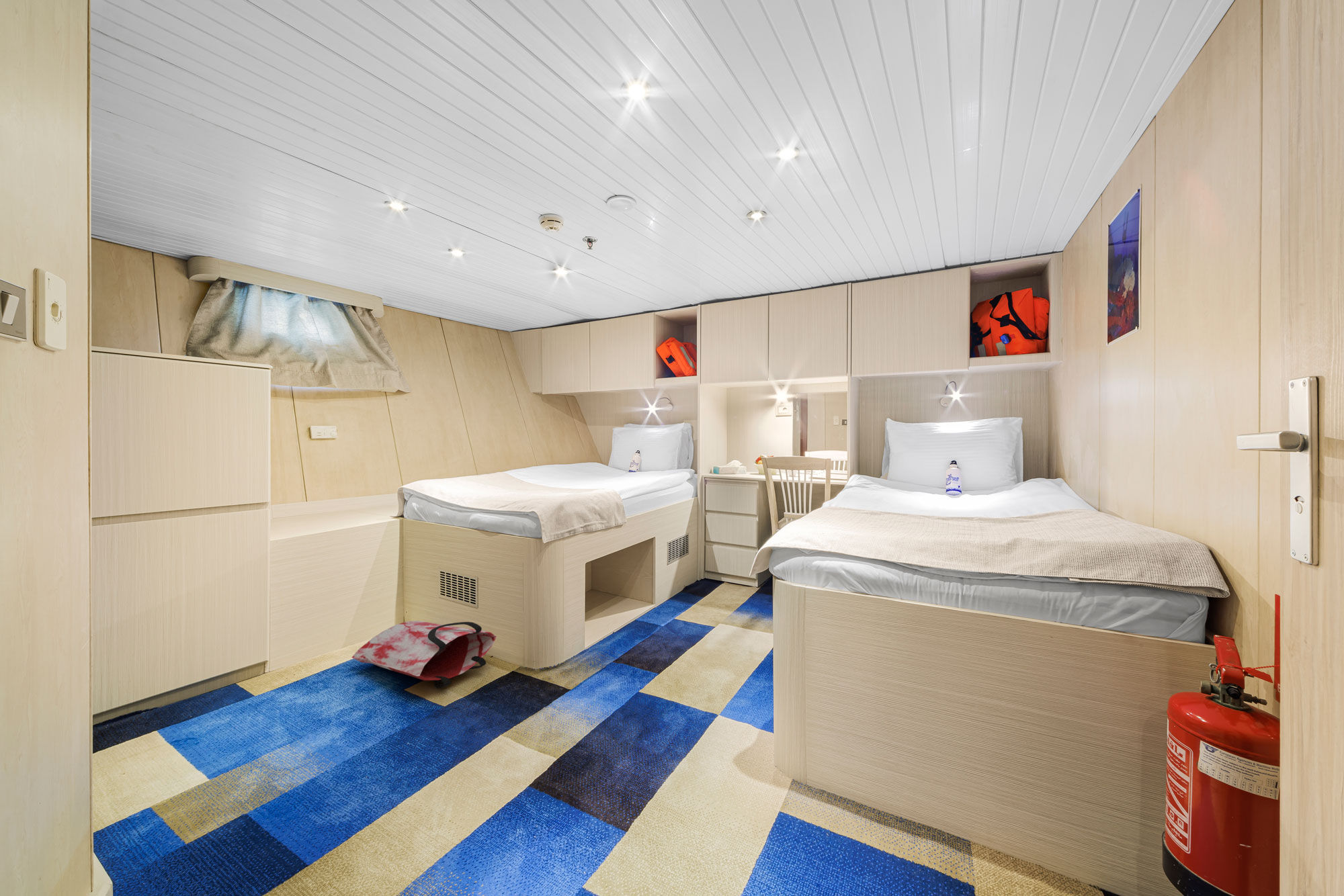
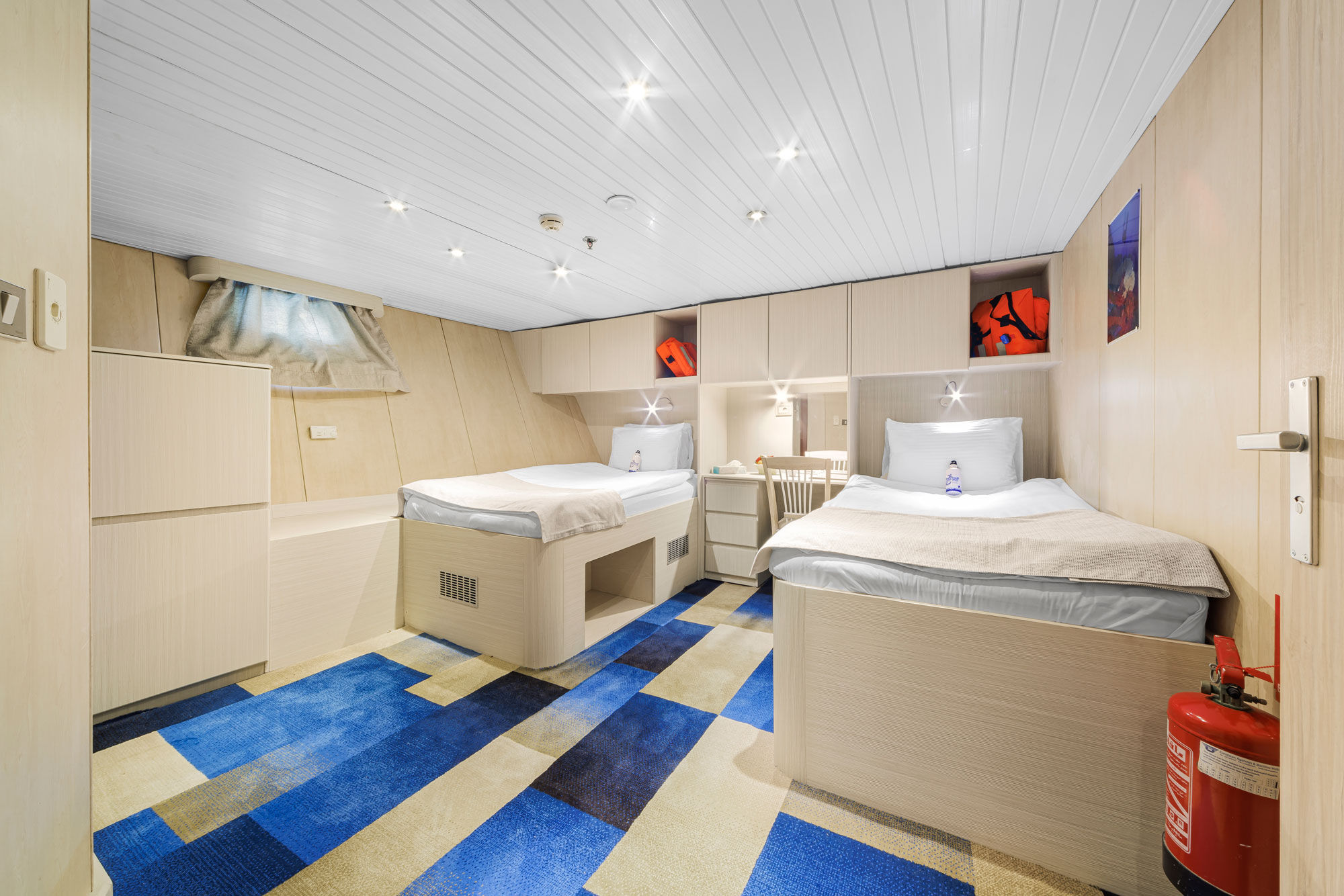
- bag (426, 644)
